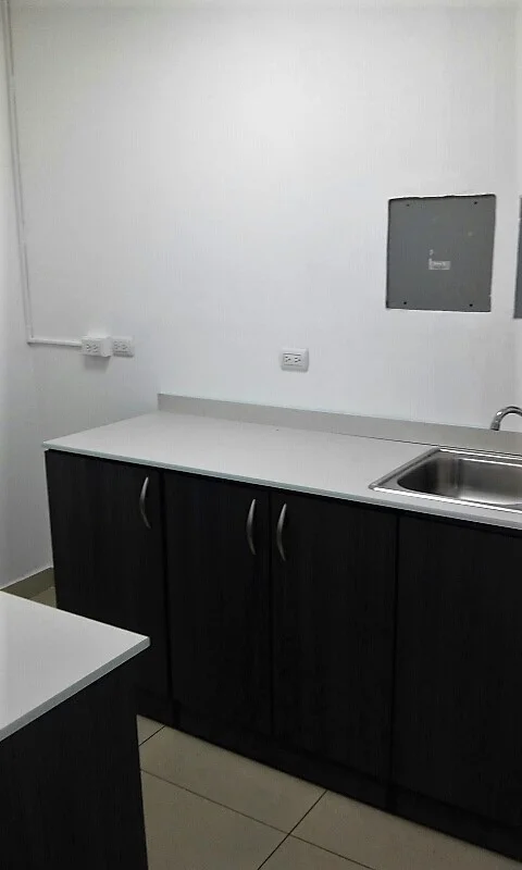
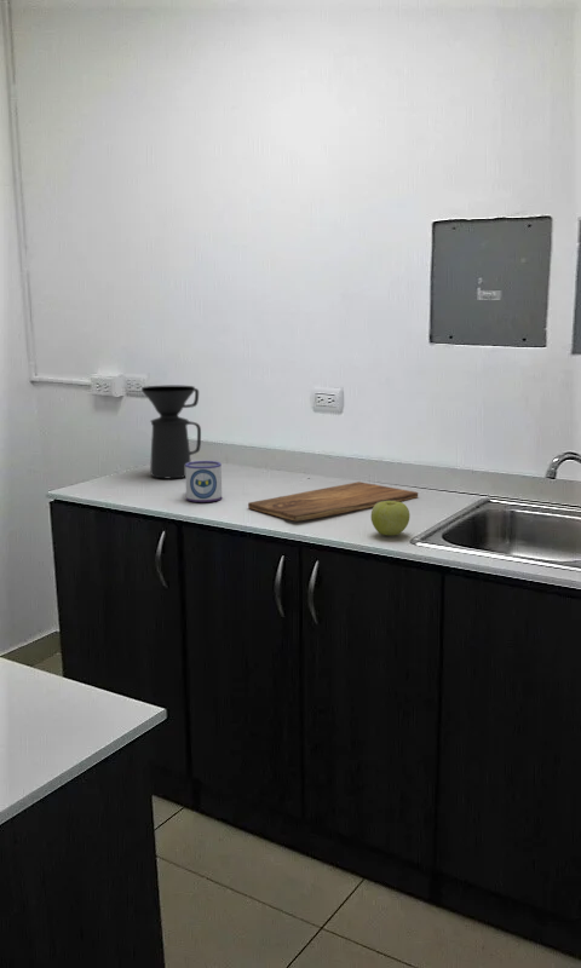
+ coffee maker (169, 431)
+ mug (201, 479)
+ cutting board (333, 500)
+ apple (390, 518)
